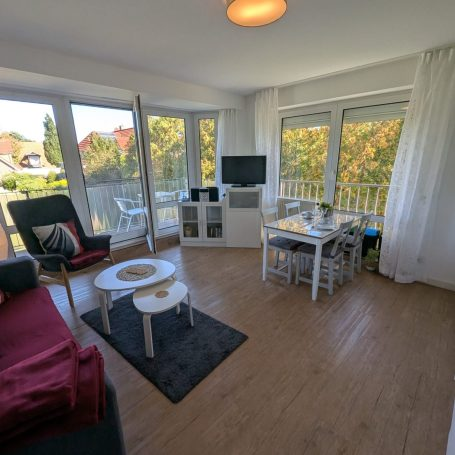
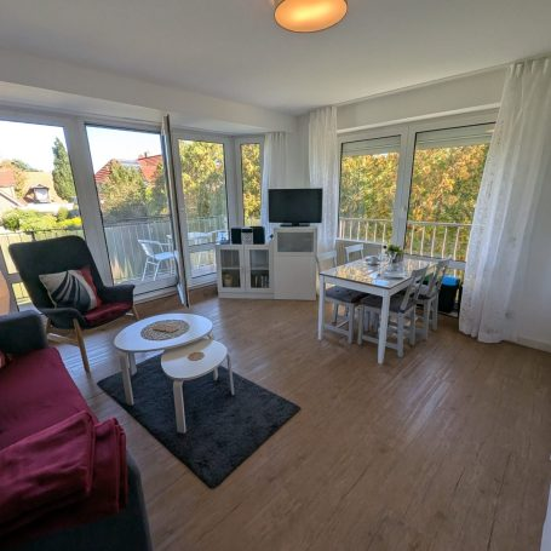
- potted plant (370, 258)
